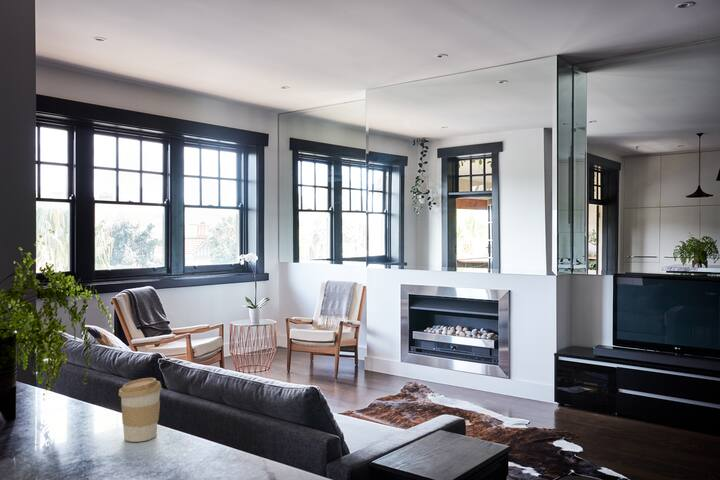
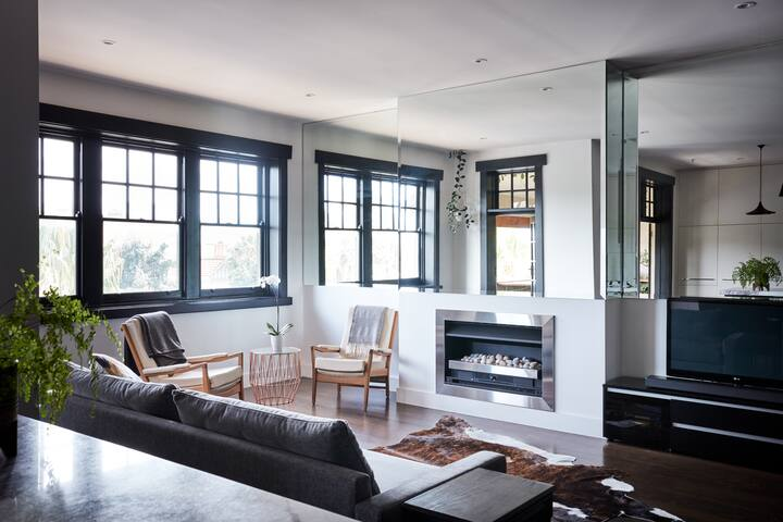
- coffee cup (140, 408)
